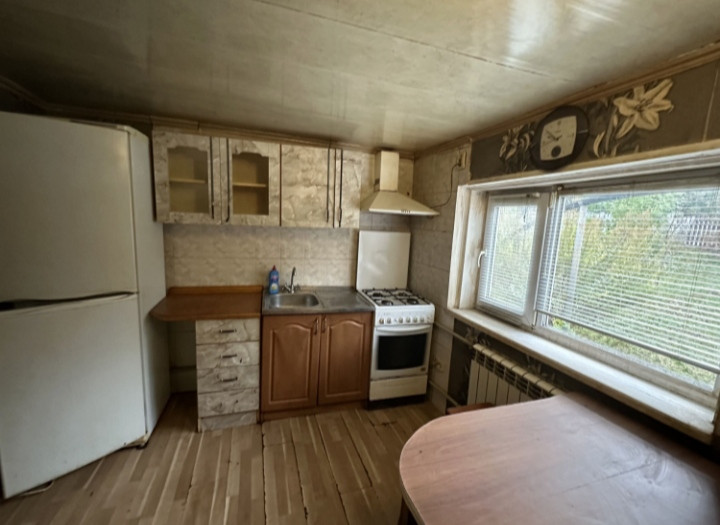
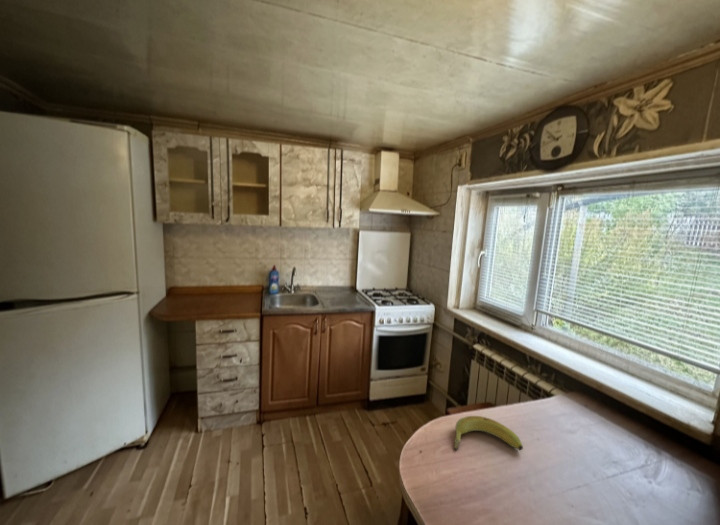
+ banana (481, 430)
